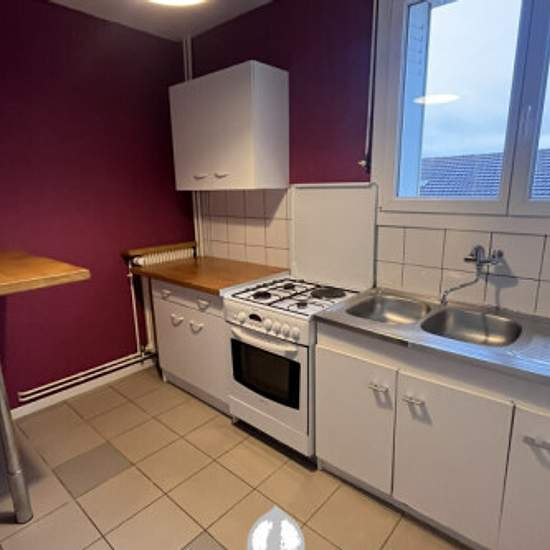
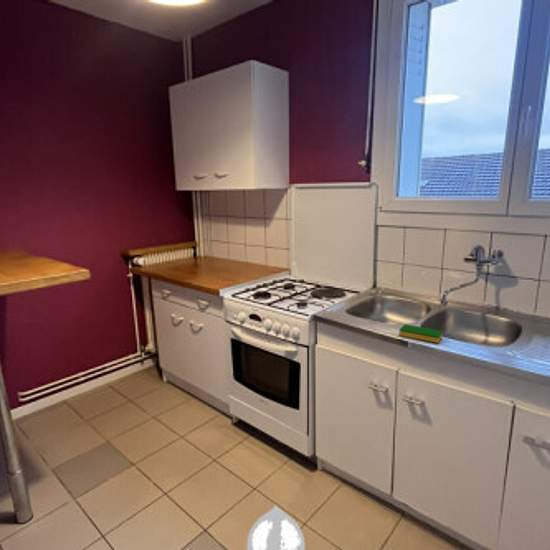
+ dish sponge (420, 333)
